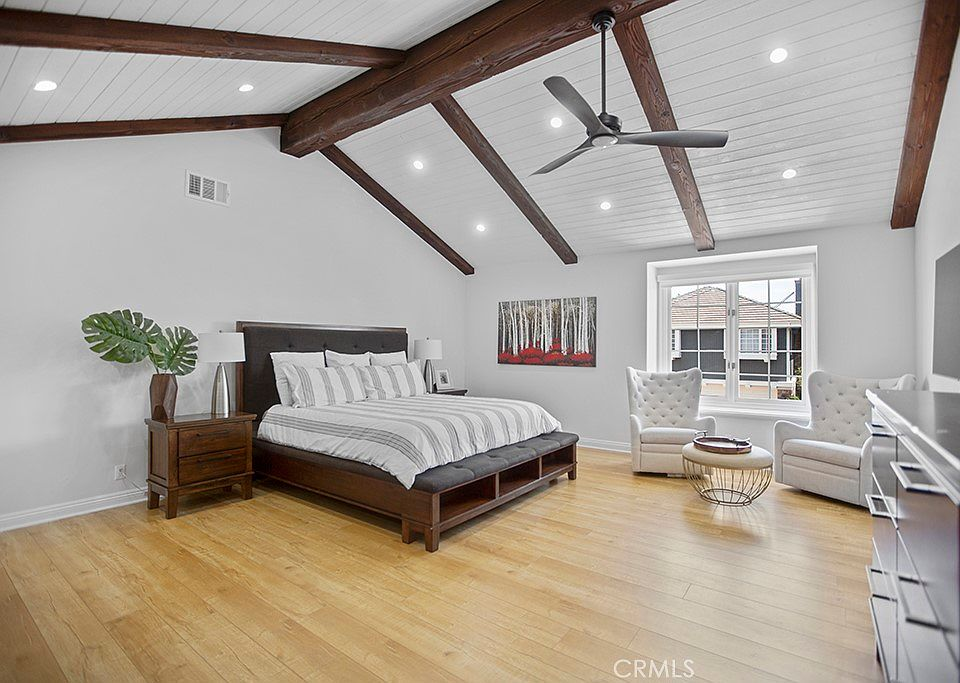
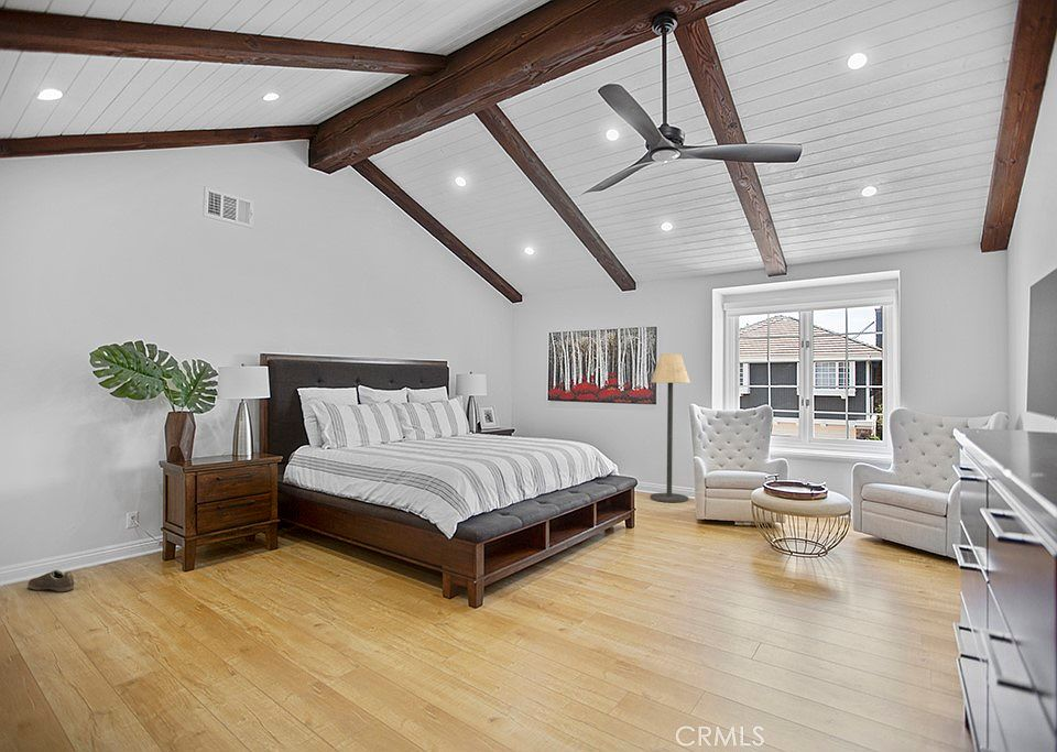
+ floor lamp (669, 426)
+ sneaker (52, 578)
